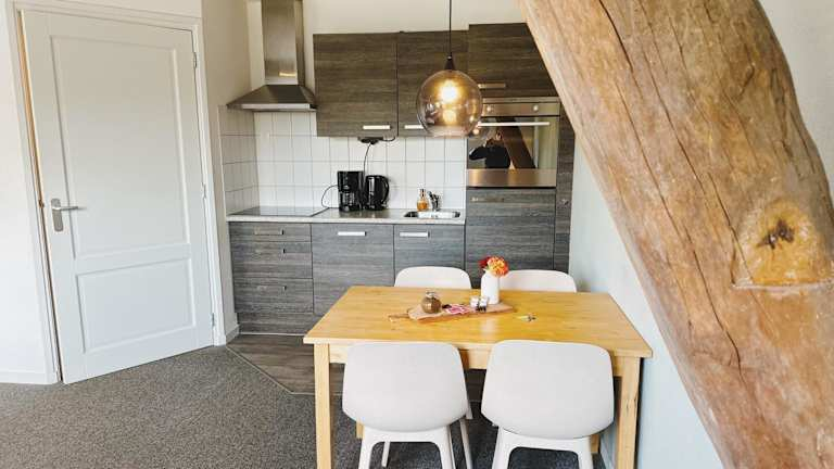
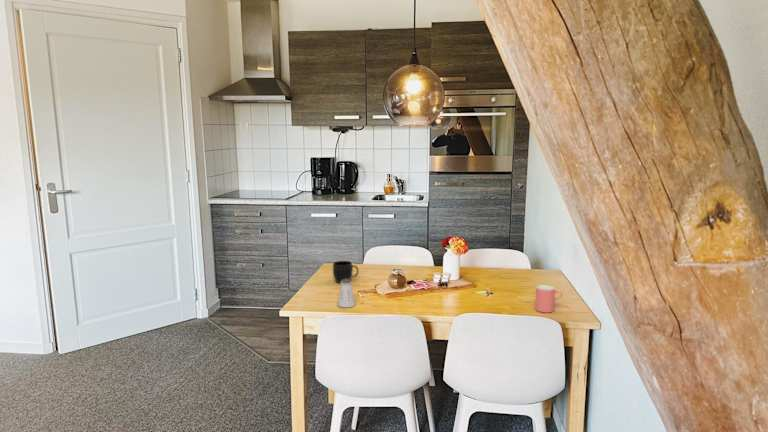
+ saltshaker (346, 292)
+ mug (345, 272)
+ cup (549, 298)
